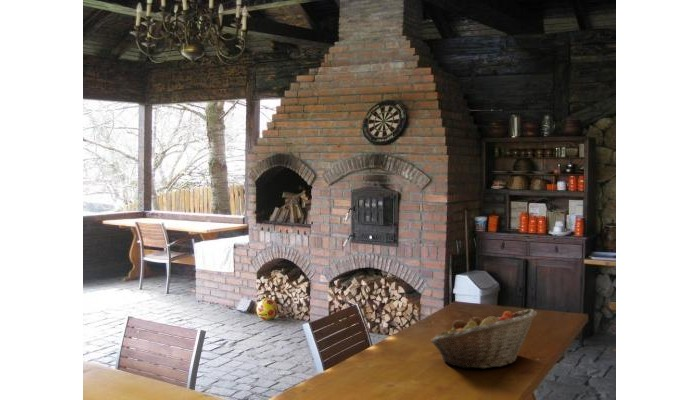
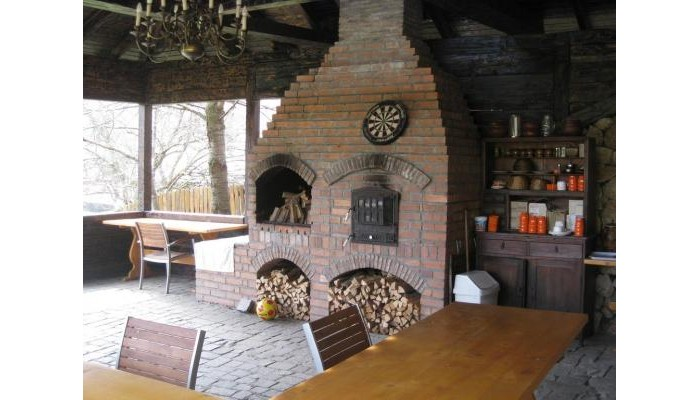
- fruit basket (484, 334)
